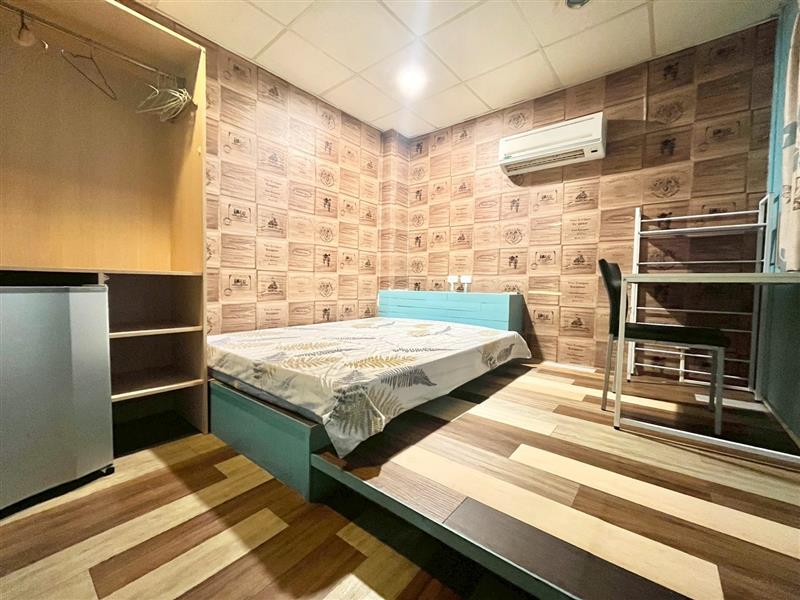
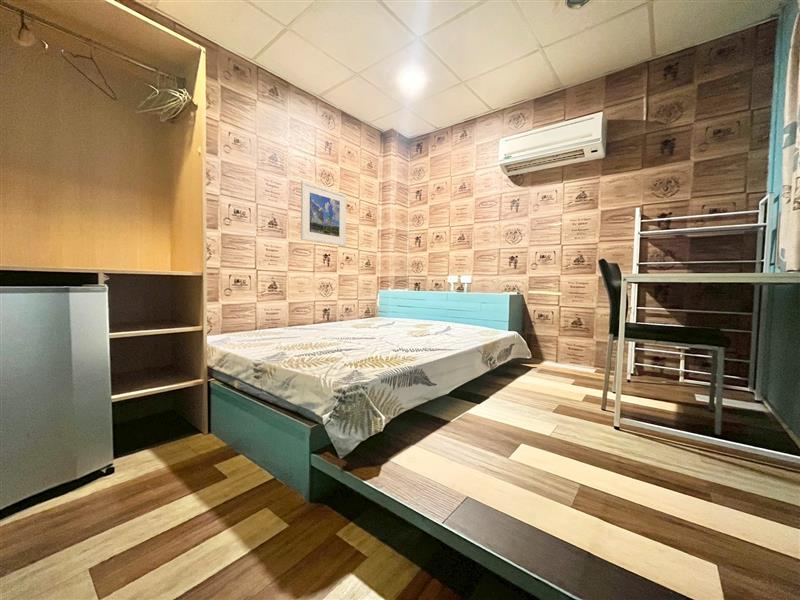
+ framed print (324, 215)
